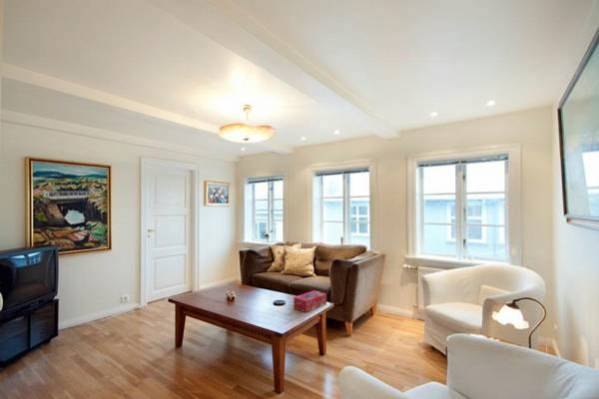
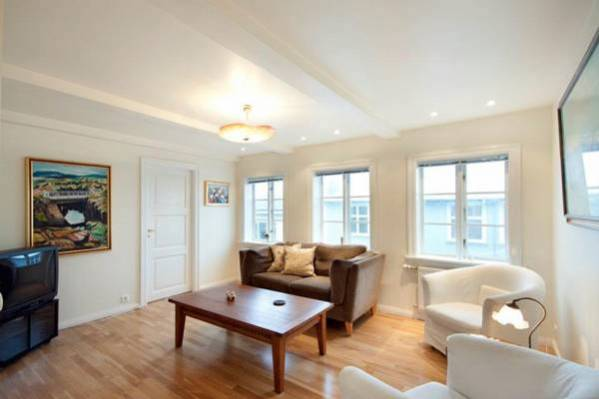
- tissue box (310, 300)
